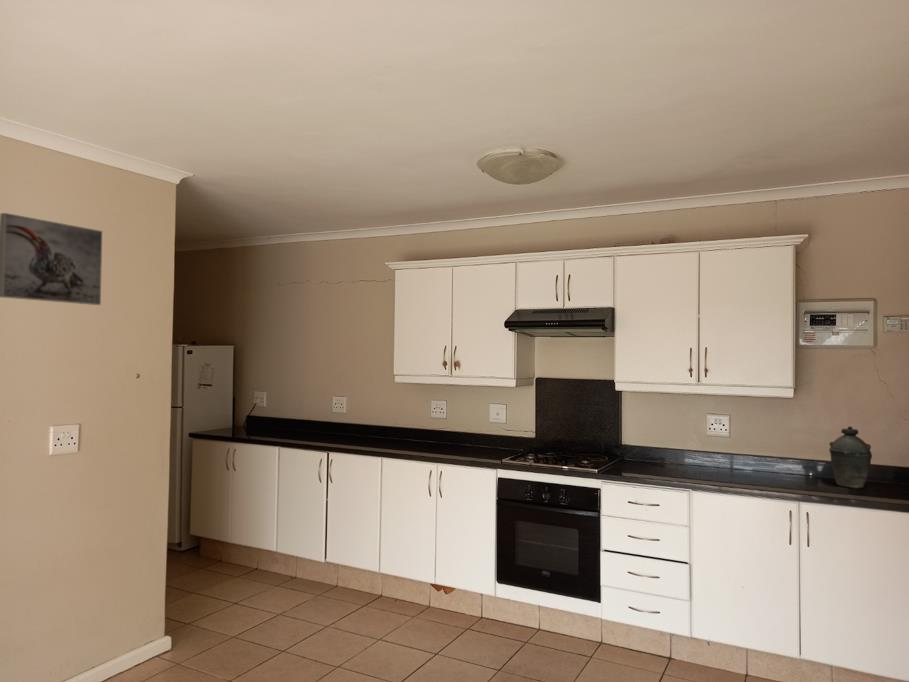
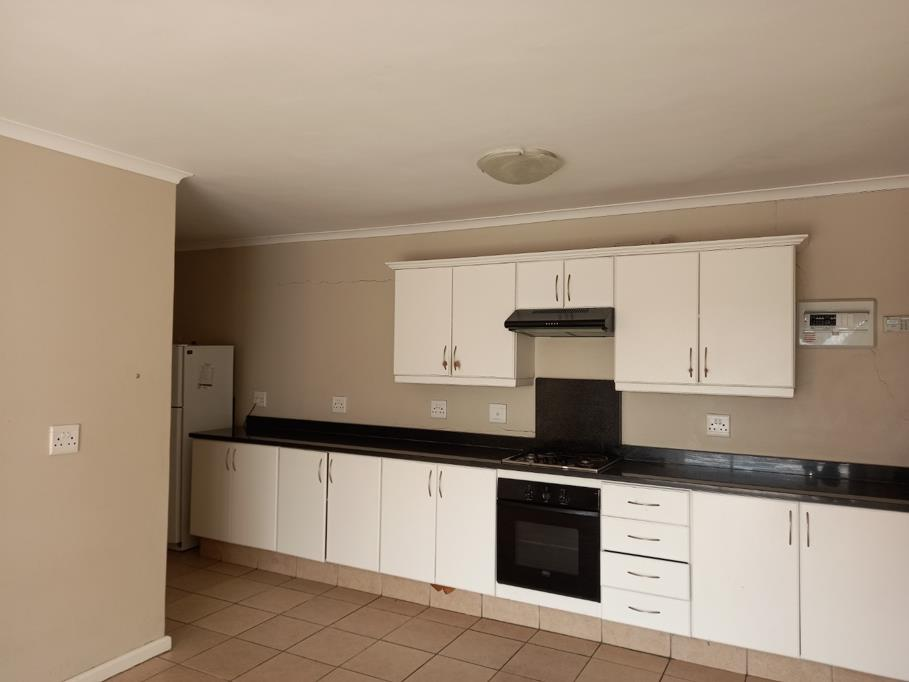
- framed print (53, 261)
- kettle (850, 456)
